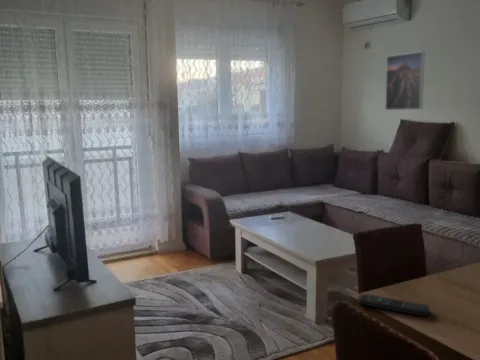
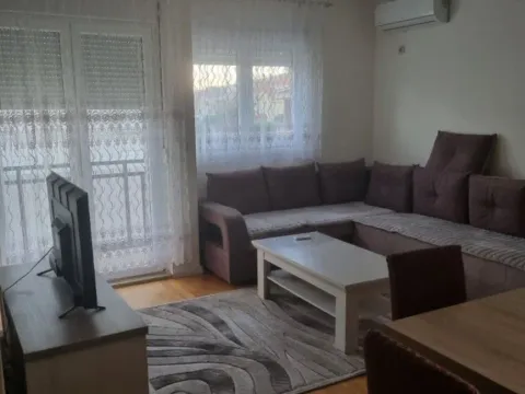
- remote control (392, 304)
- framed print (404, 82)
